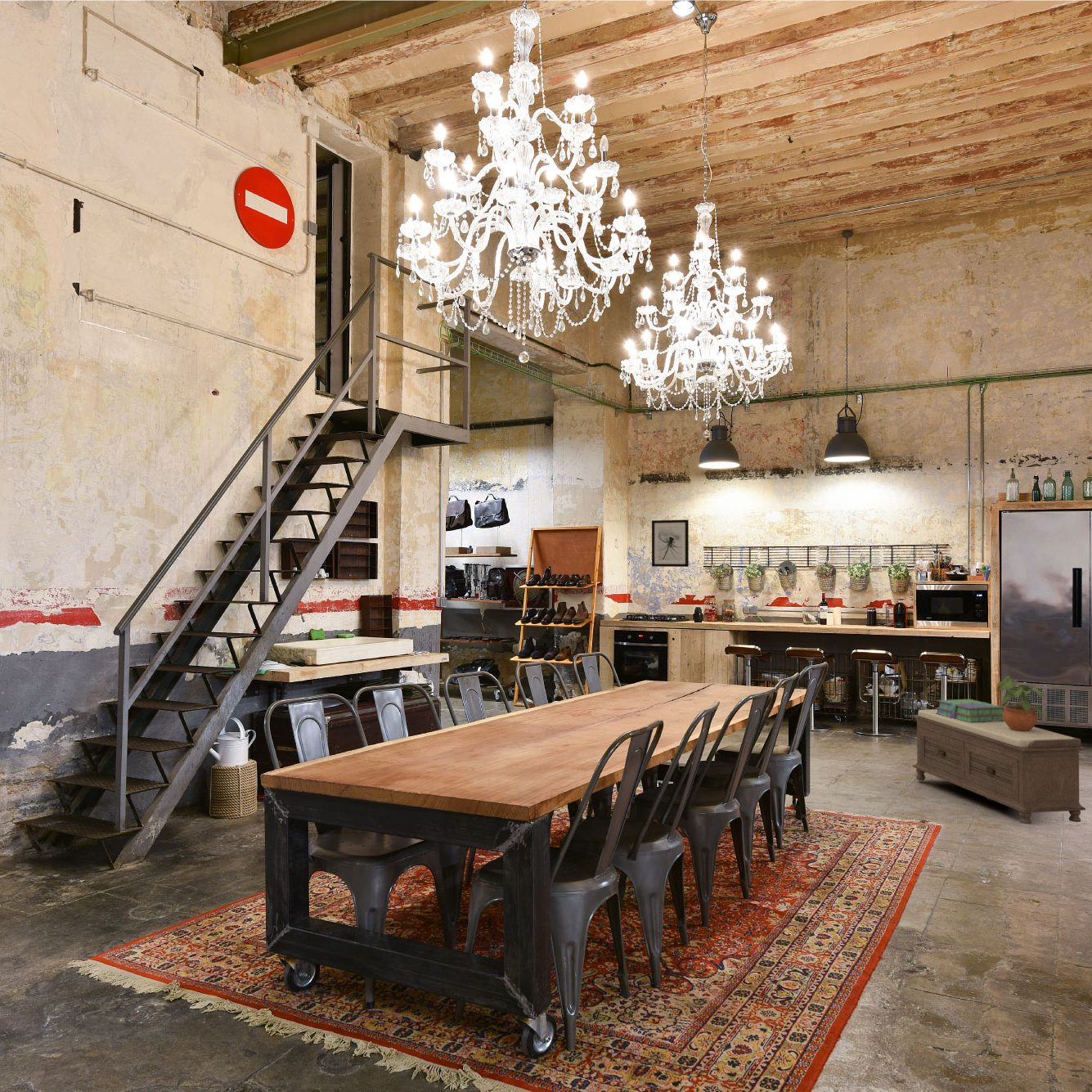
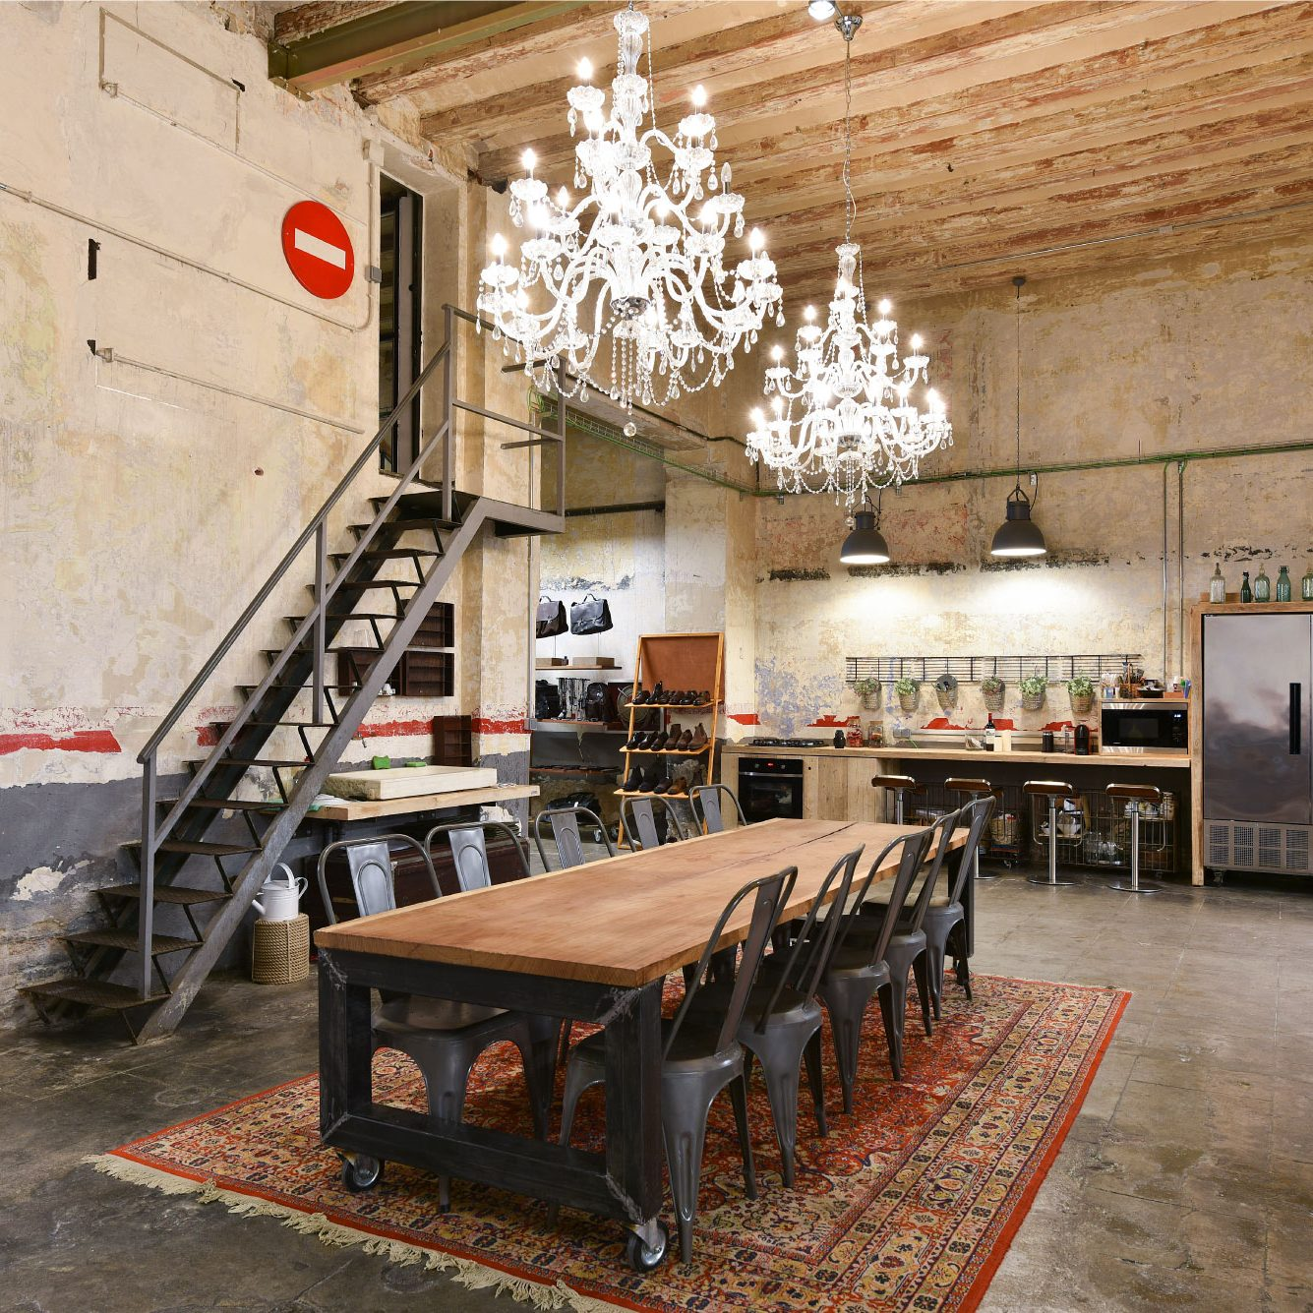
- wall art (670, 543)
- potted plant (1016, 703)
- stack of books (970, 710)
- bench (991, 761)
